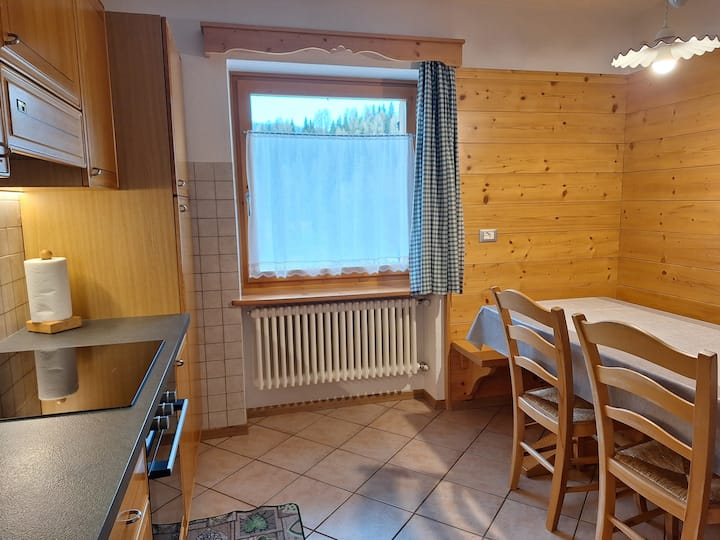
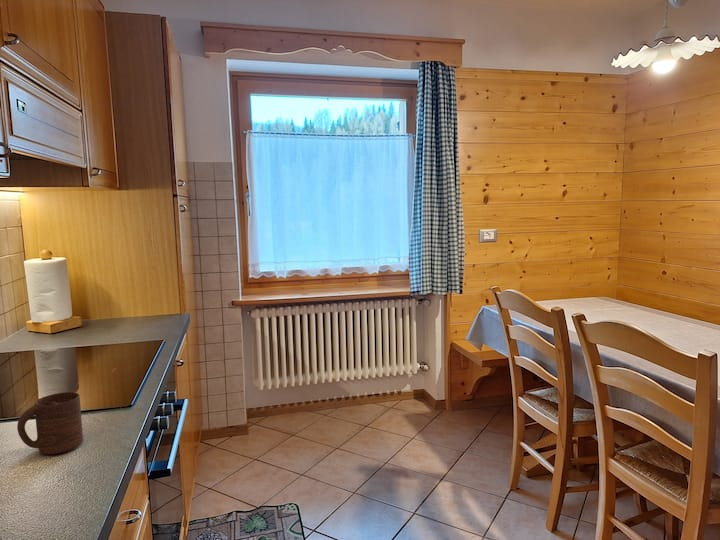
+ cup (54, 425)
